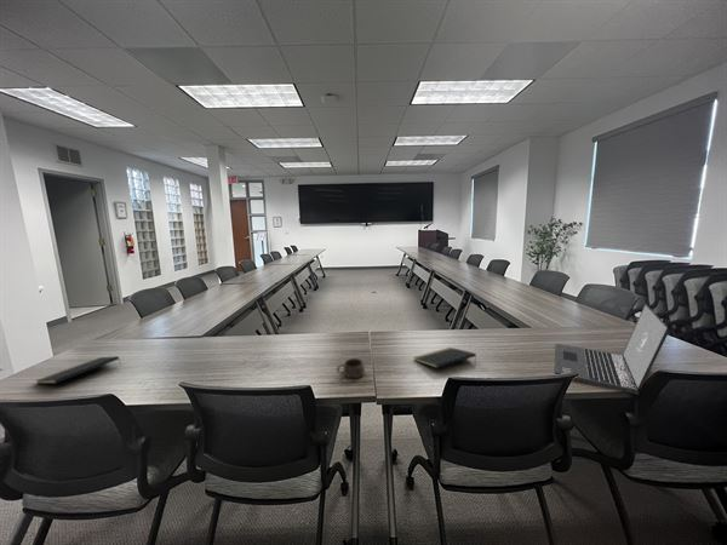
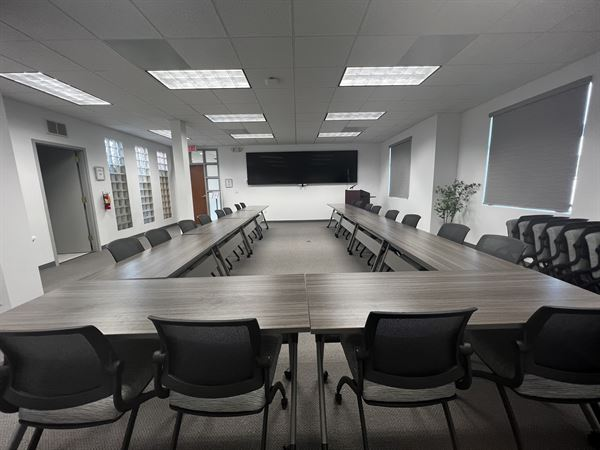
- laptop (596, 350)
- cup (350, 367)
- notepad (79, 368)
- notepad (443, 356)
